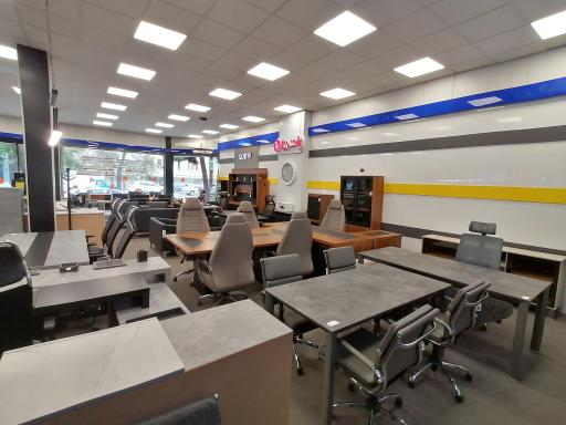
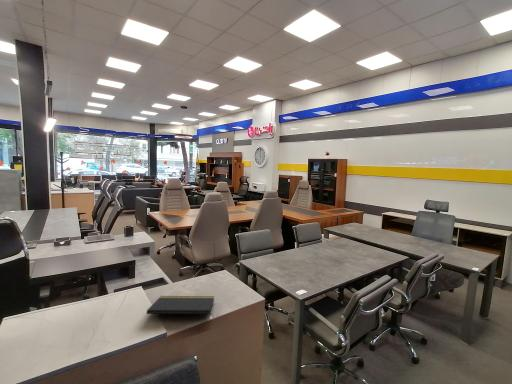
+ notepad (183, 304)
